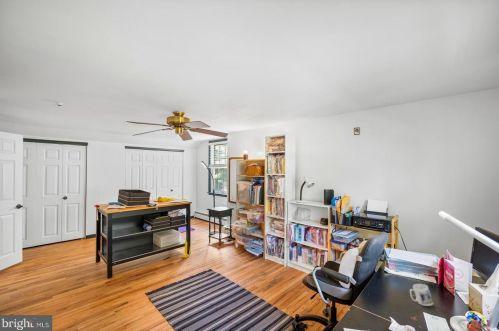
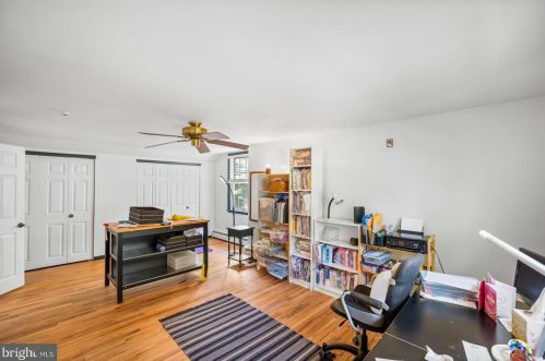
- mug (421, 294)
